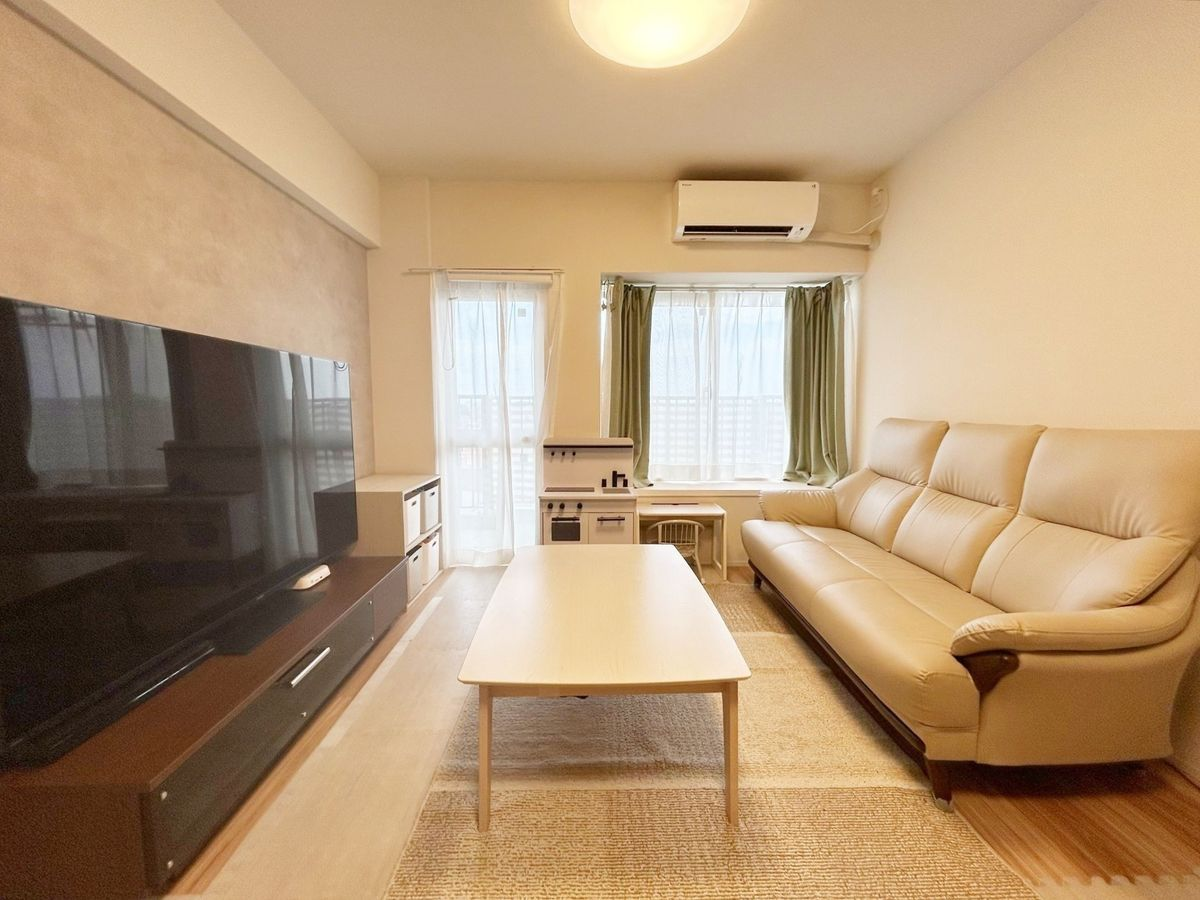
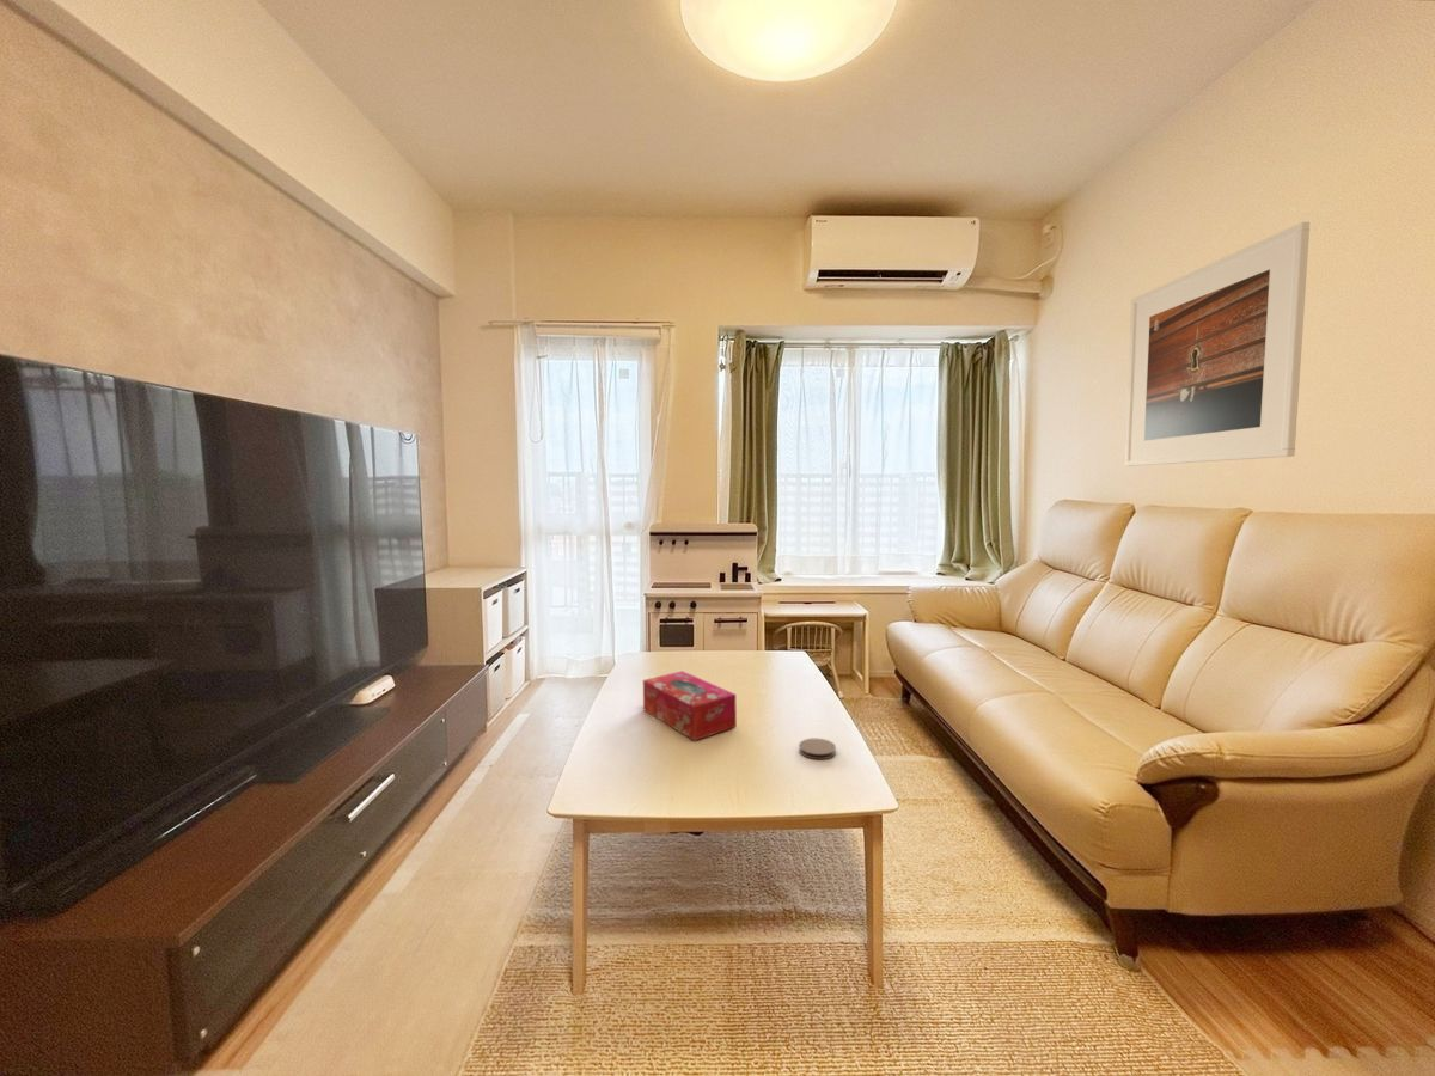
+ tissue box (688, 702)
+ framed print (1199, 366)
+ coaster (817, 748)
